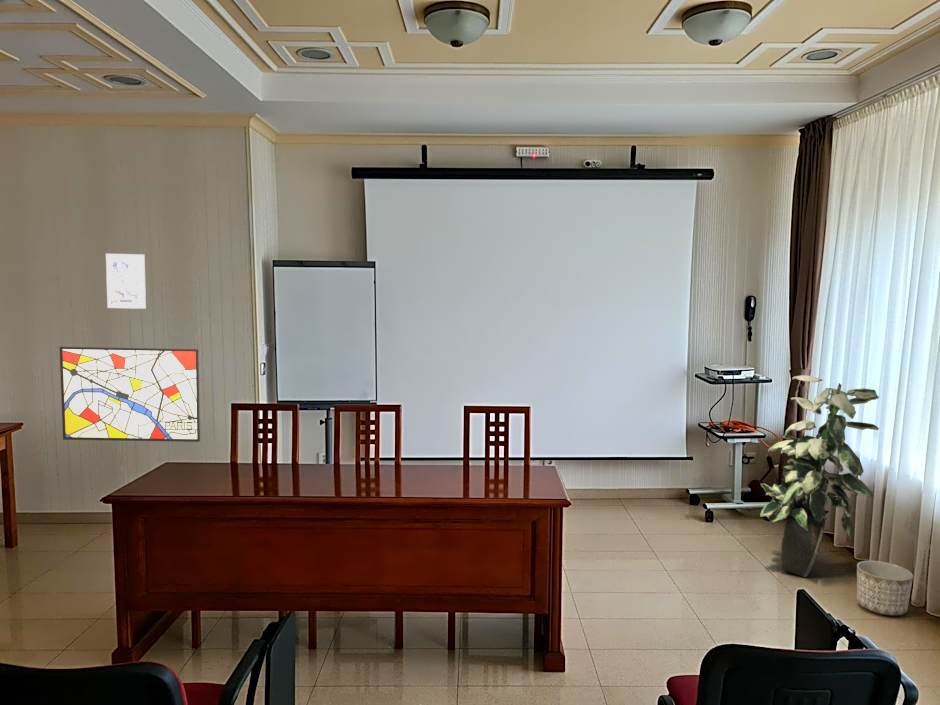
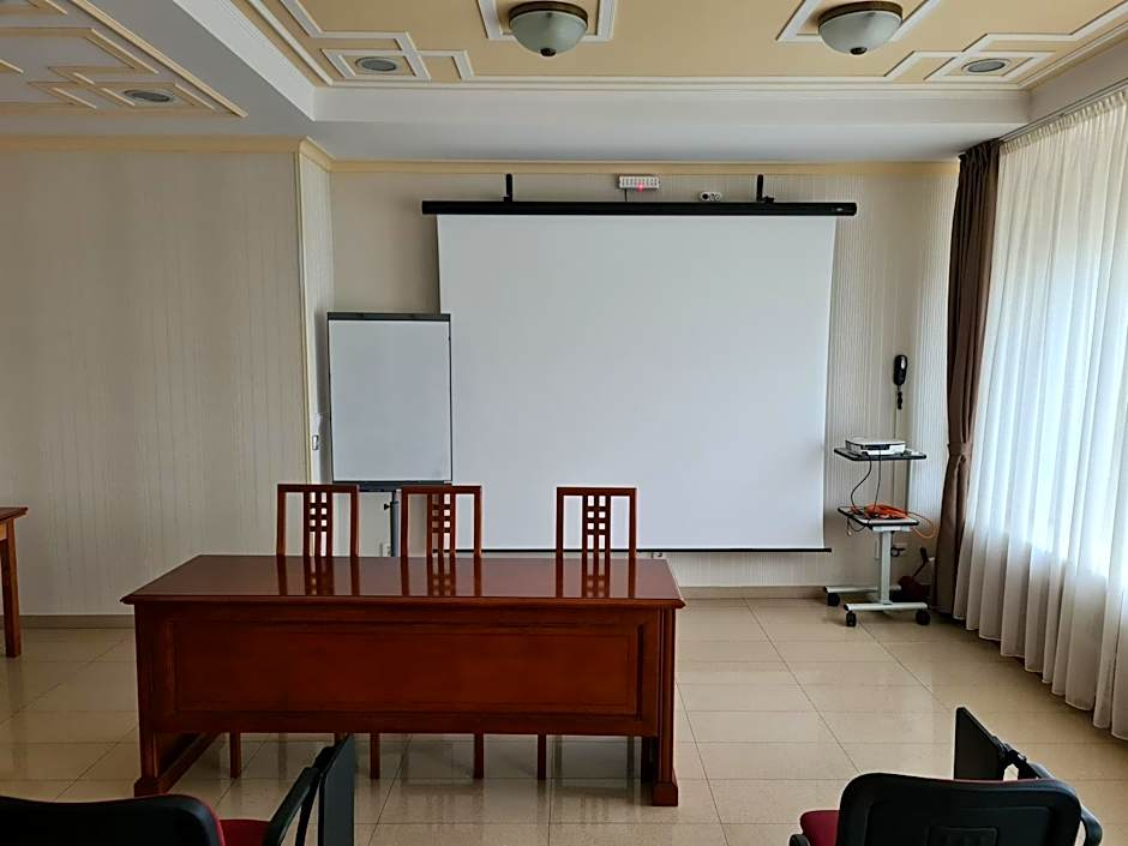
- planter (882, 589)
- indoor plant (813, 475)
- wall art (130, 394)
- wall art (125, 281)
